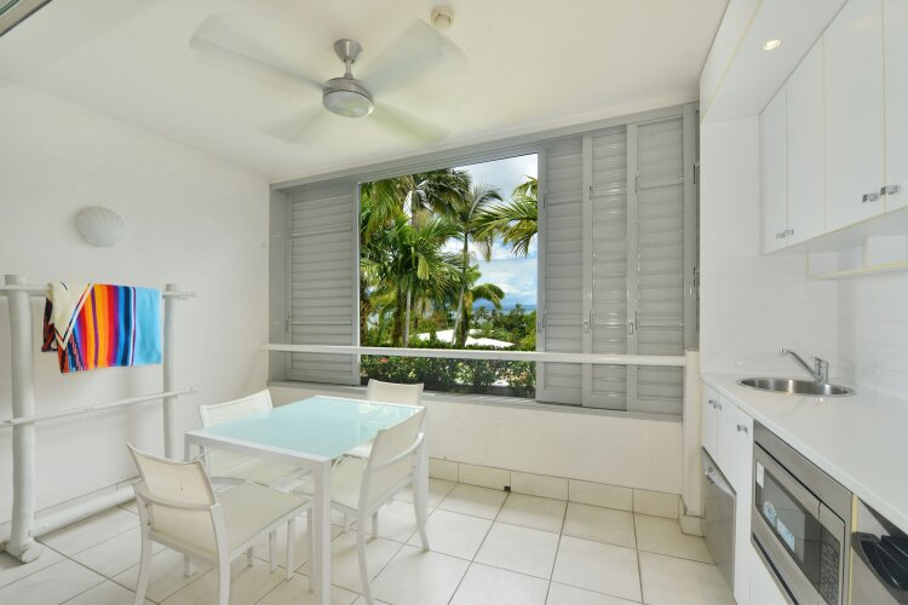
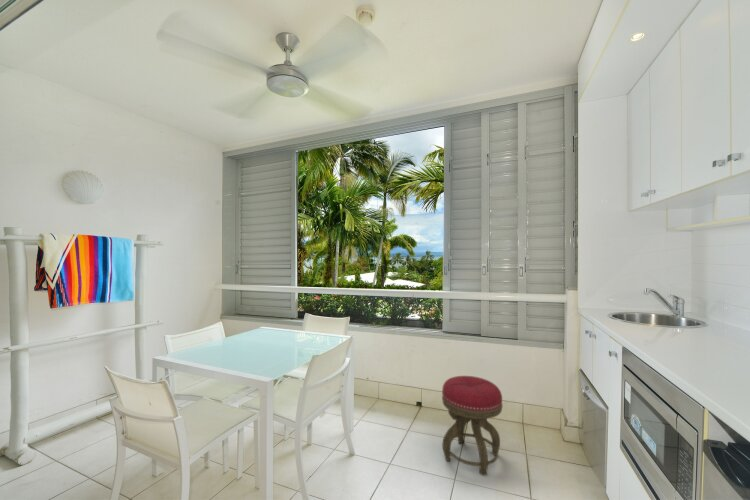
+ stool (471, 419)
